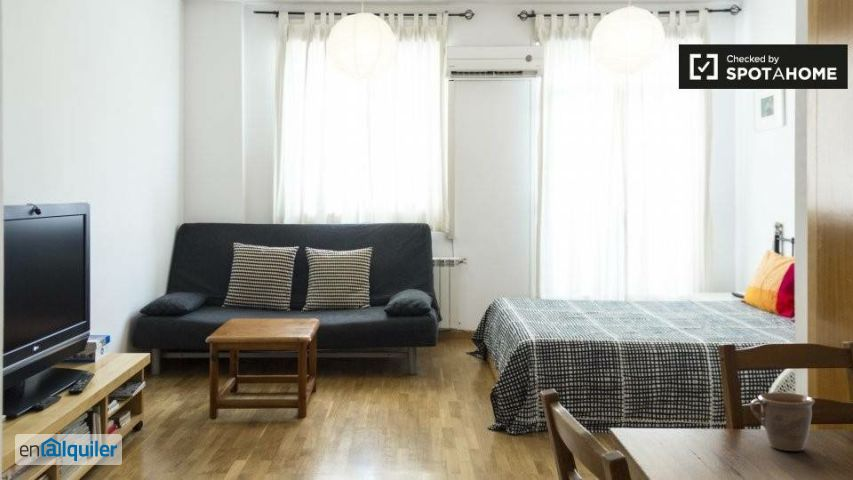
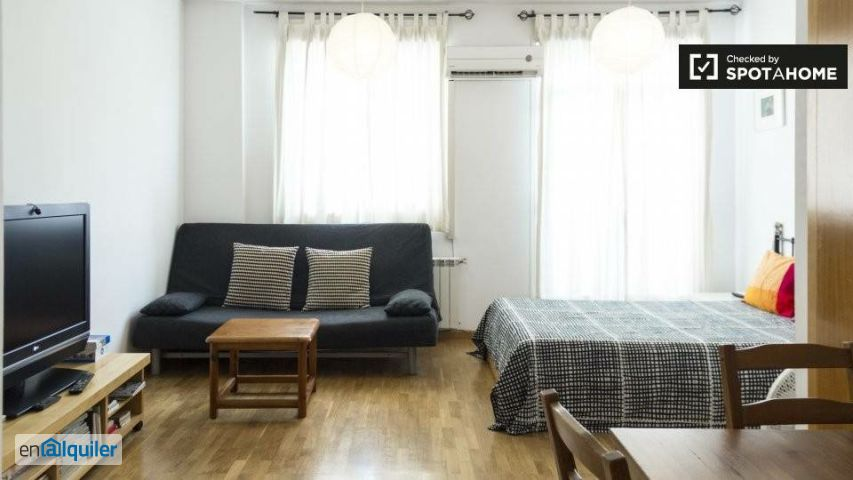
- mug (781, 421)
